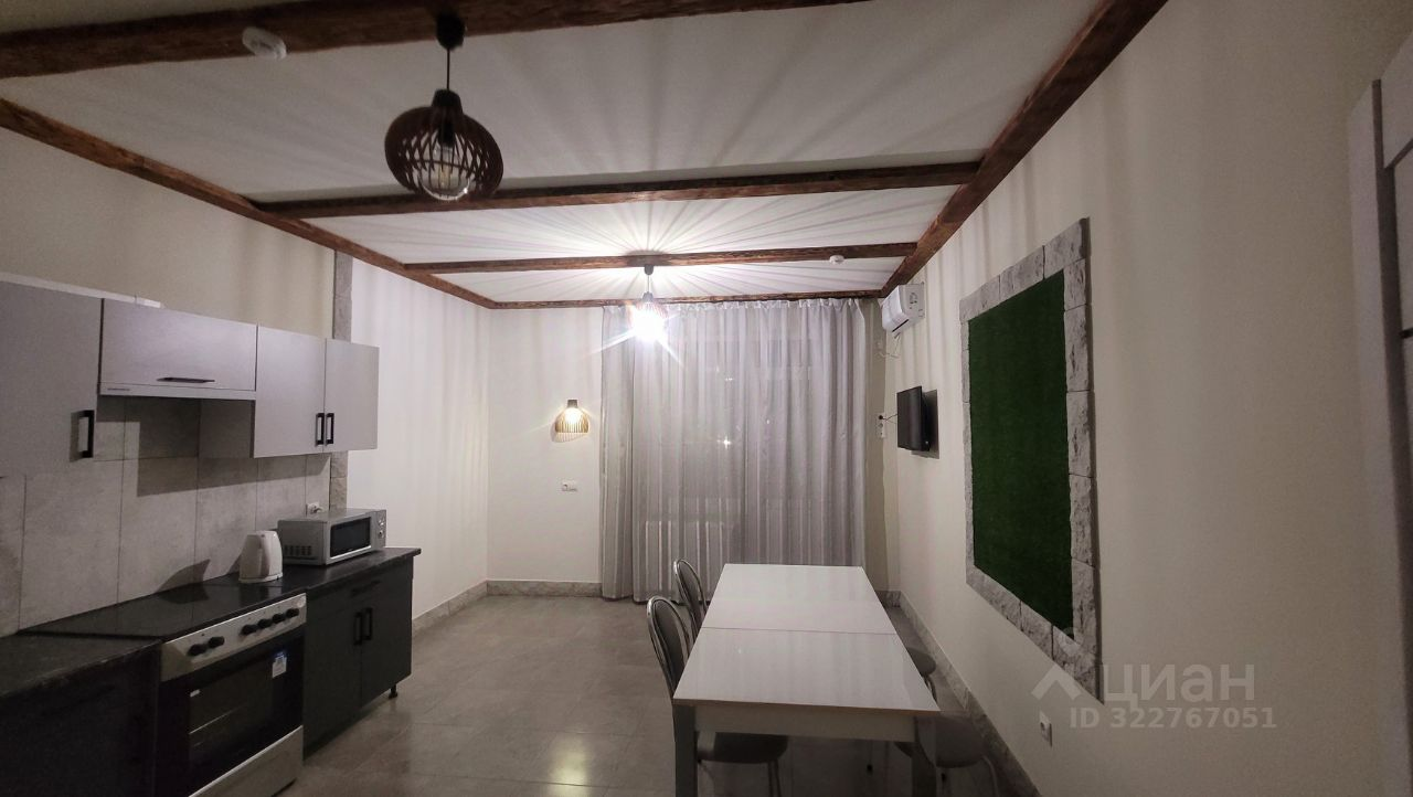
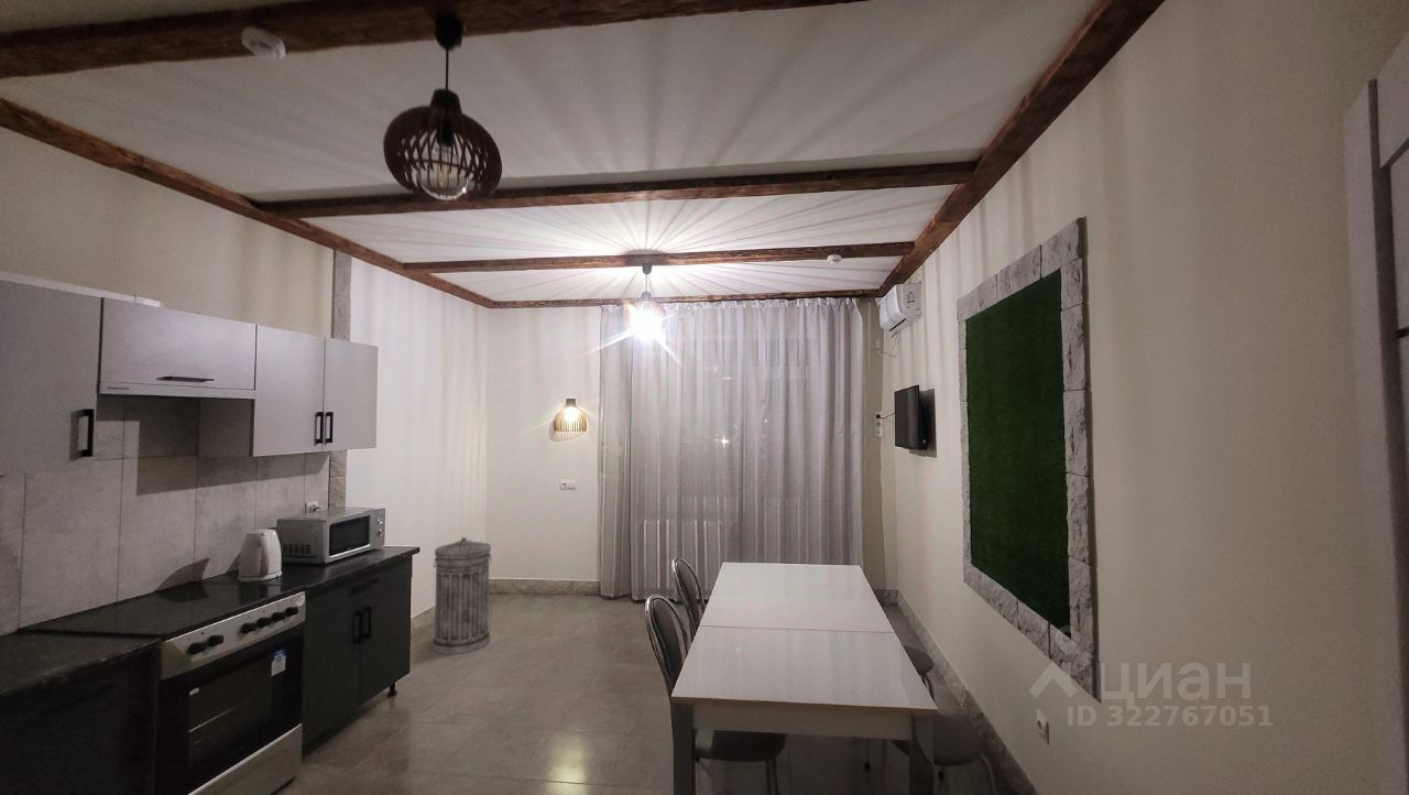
+ trash can (462, 590)
